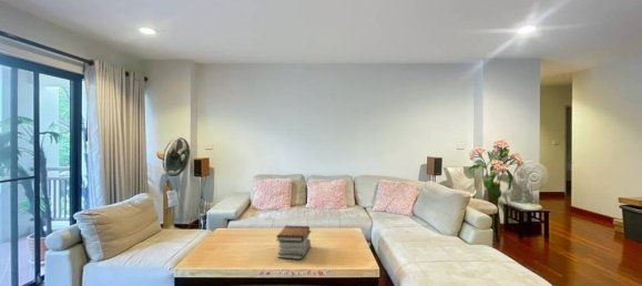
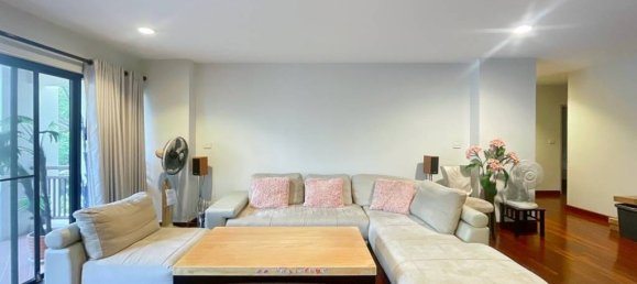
- book stack (294, 242)
